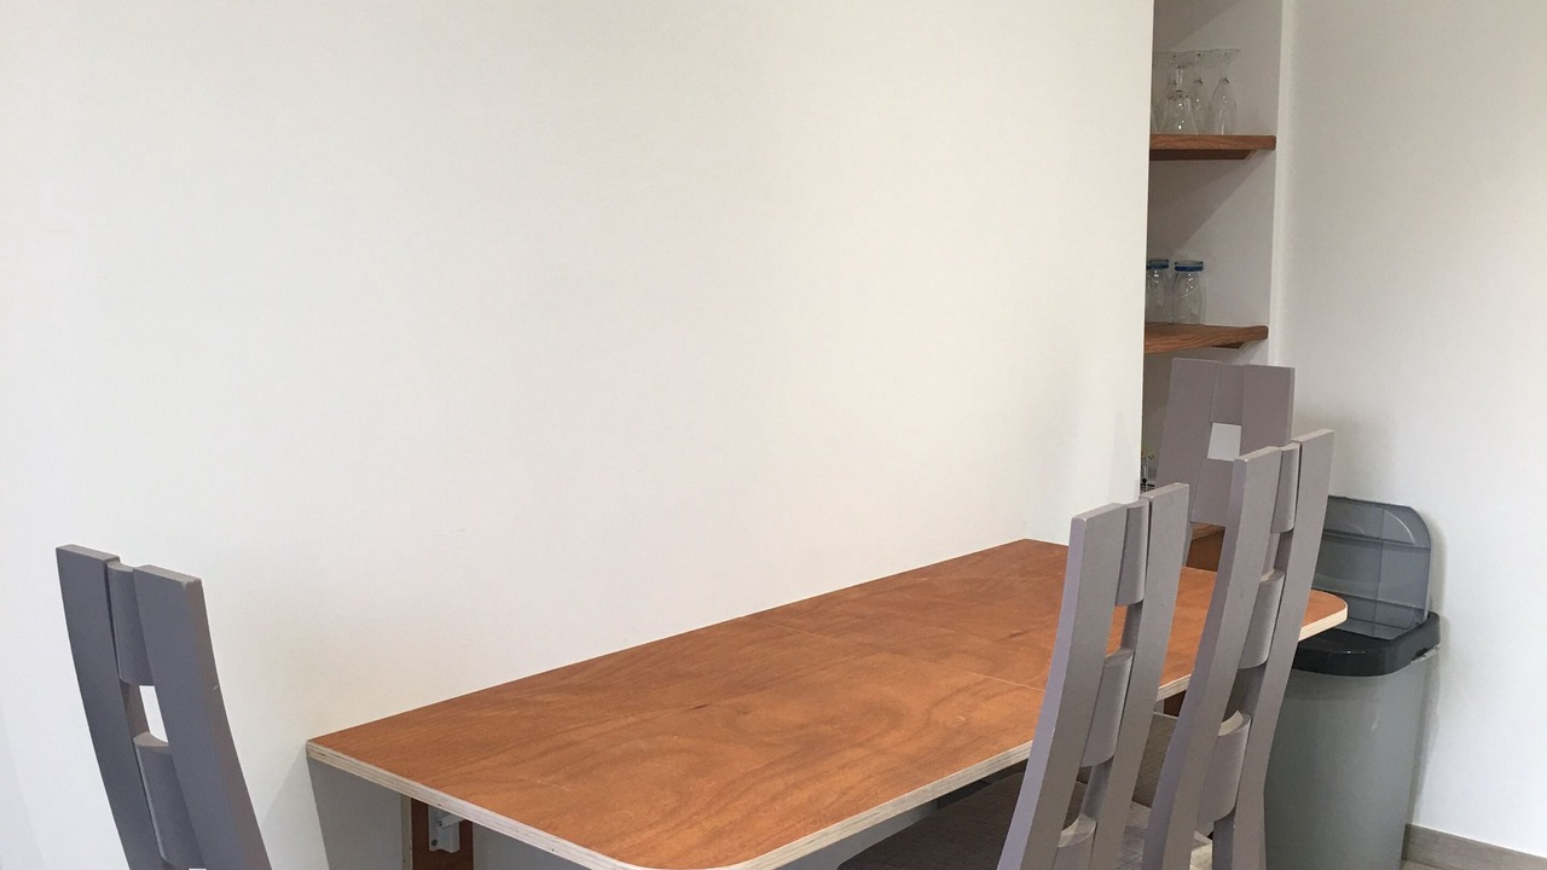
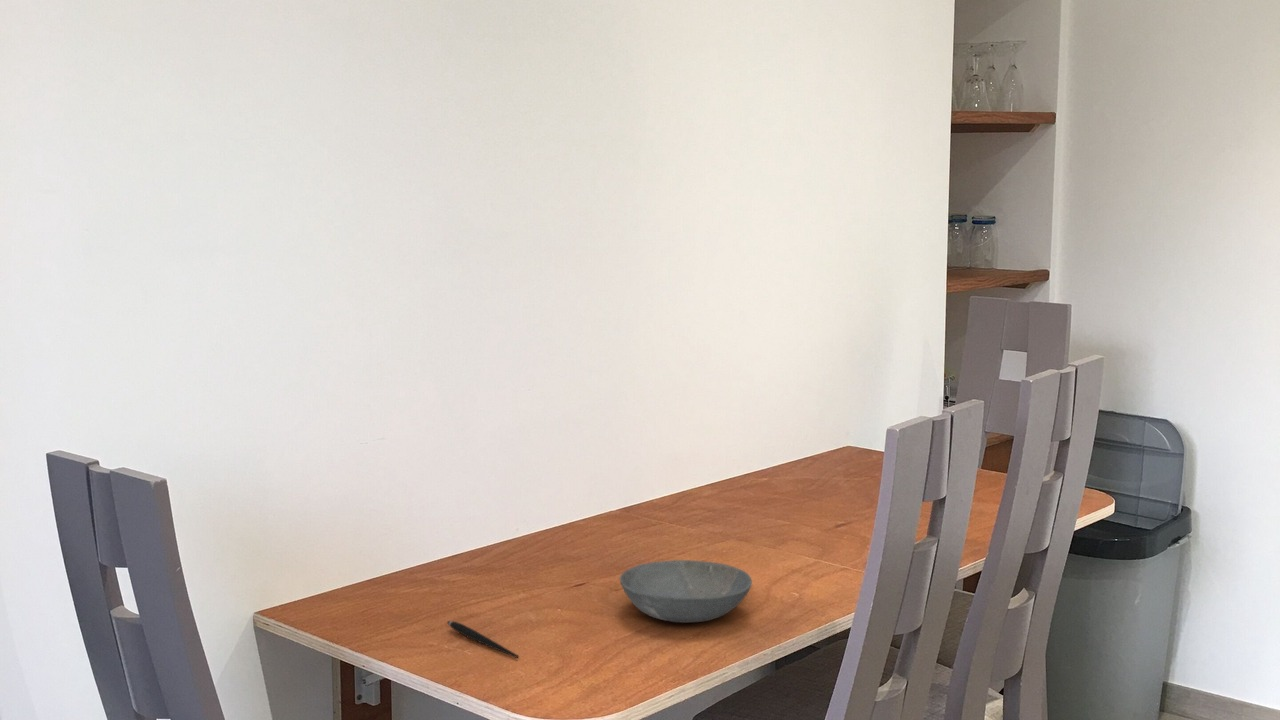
+ pen (481, 638)
+ bowl (685, 595)
